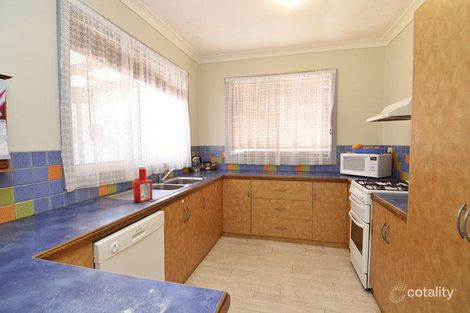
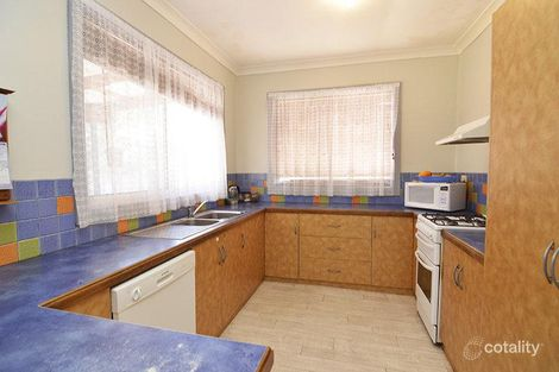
- soap bottle (143, 183)
